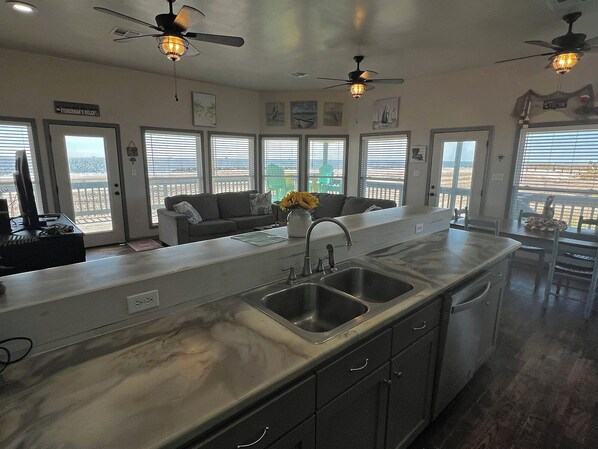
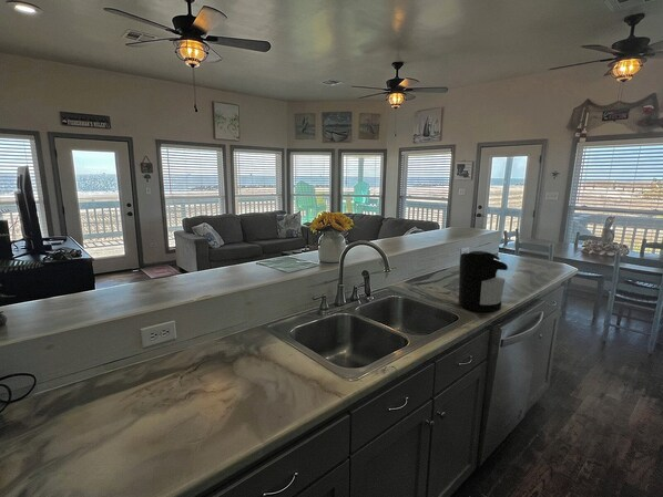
+ coffee maker (482, 277)
